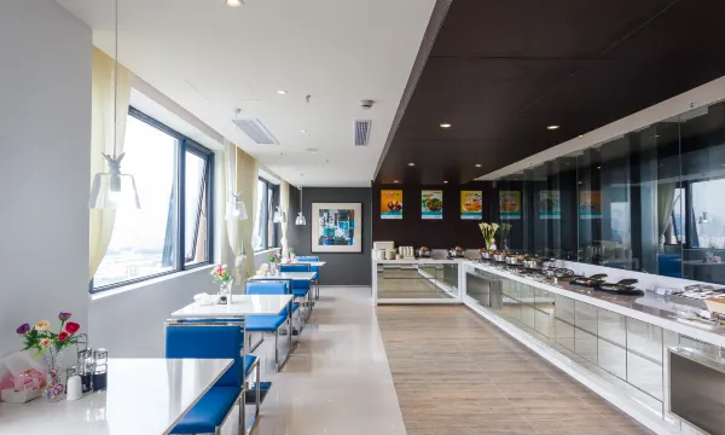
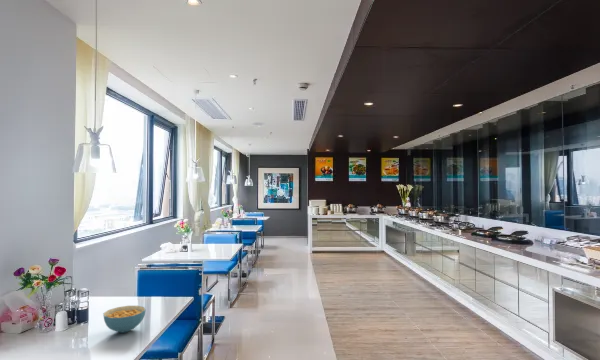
+ cereal bowl (124, 320)
